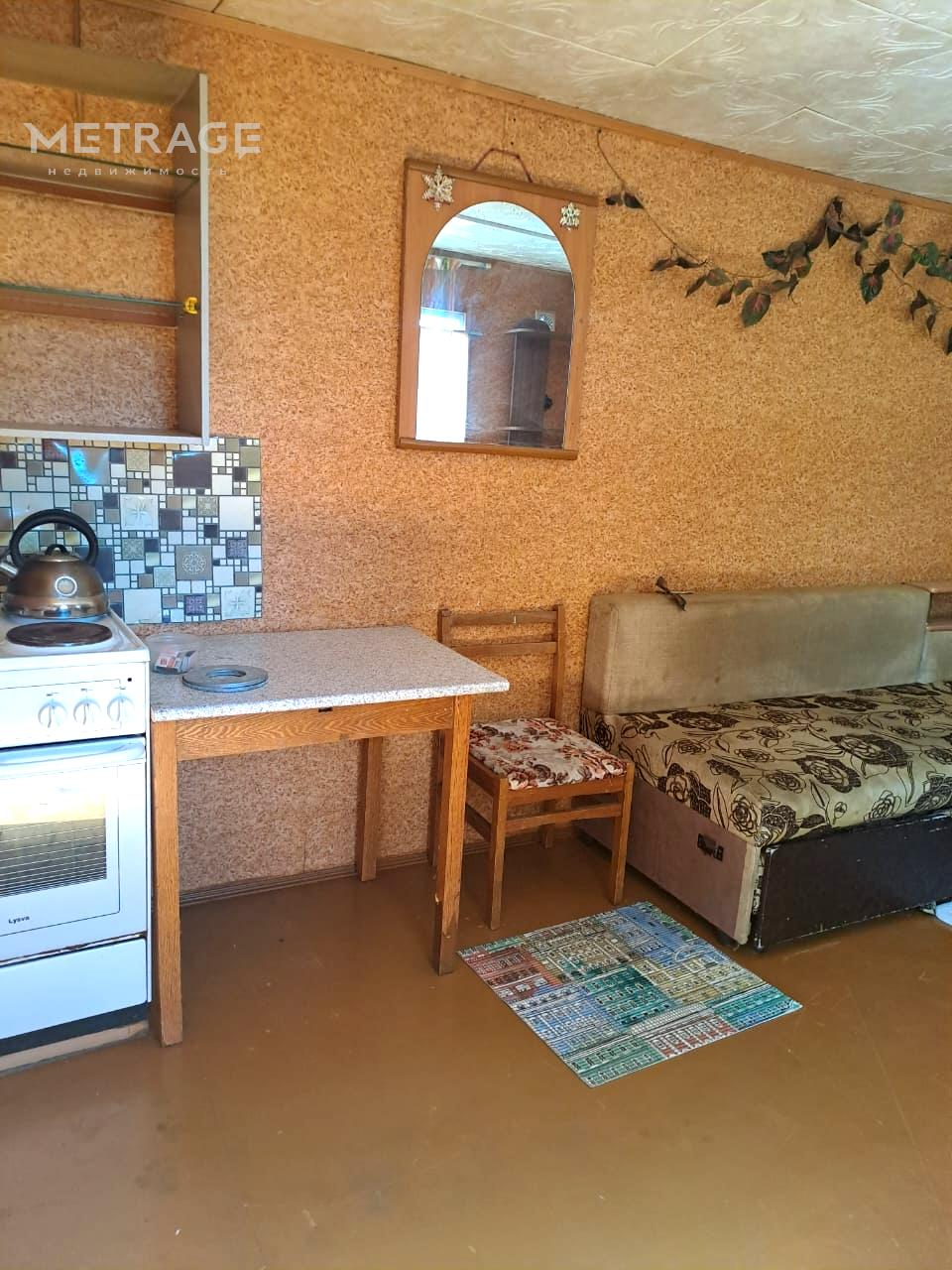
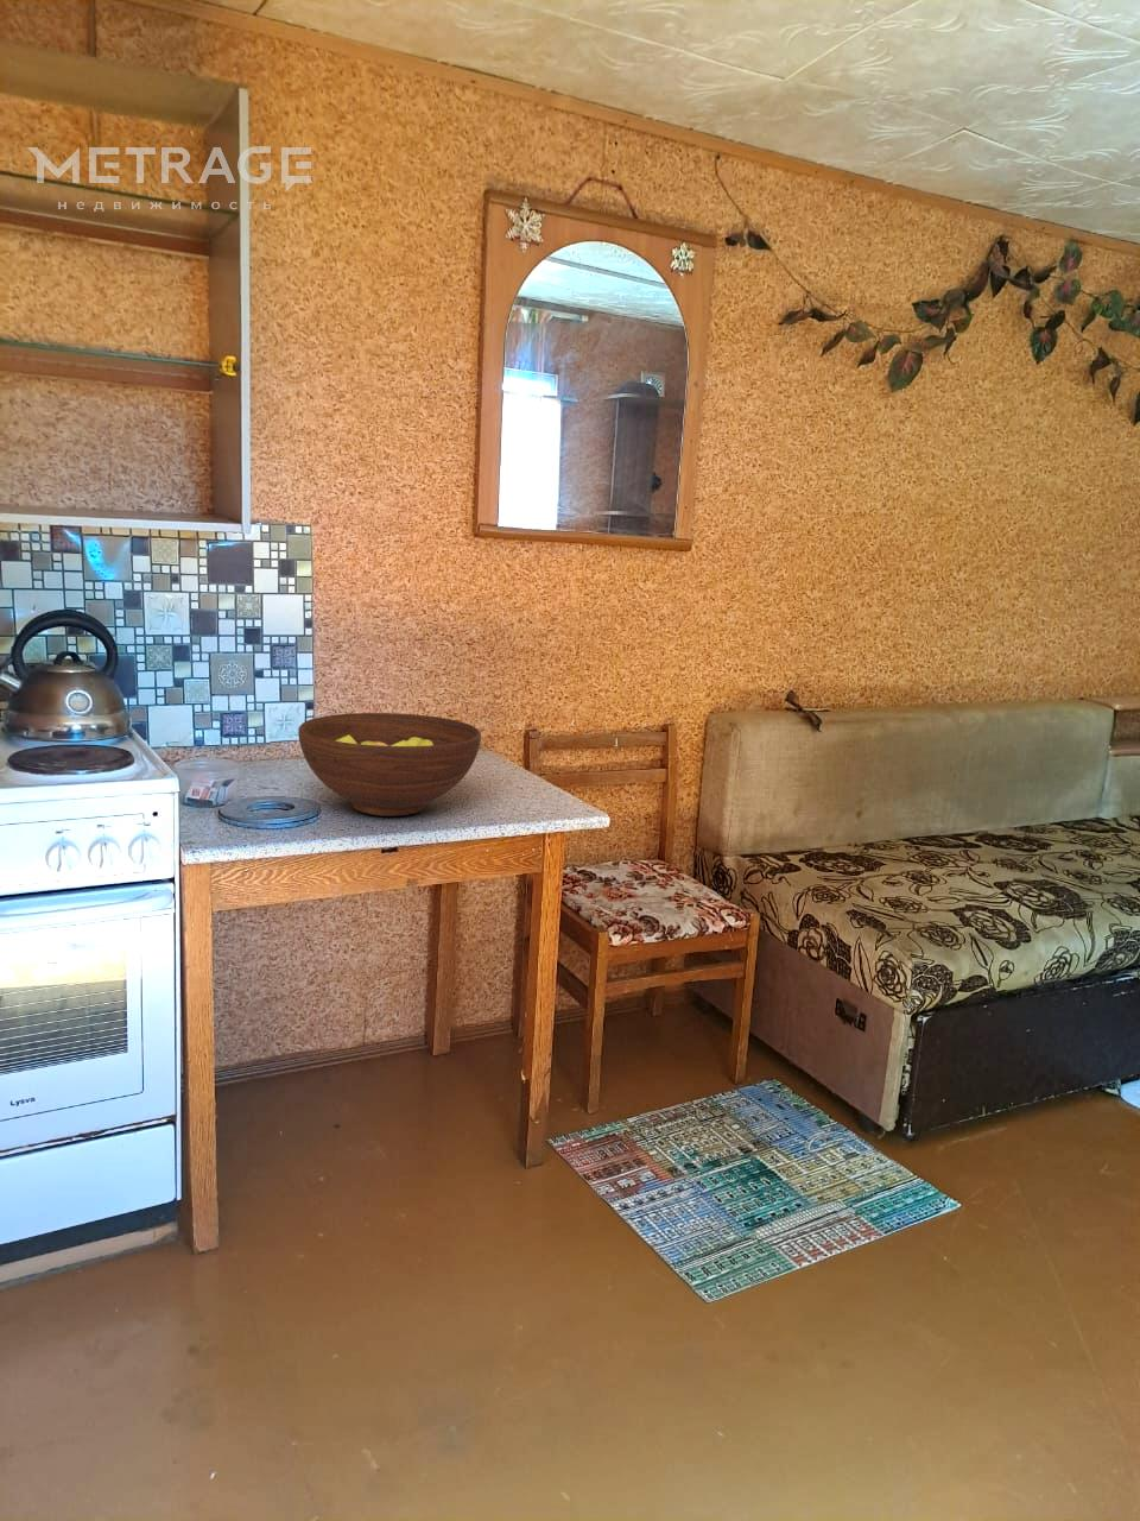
+ fruit bowl (389, 769)
